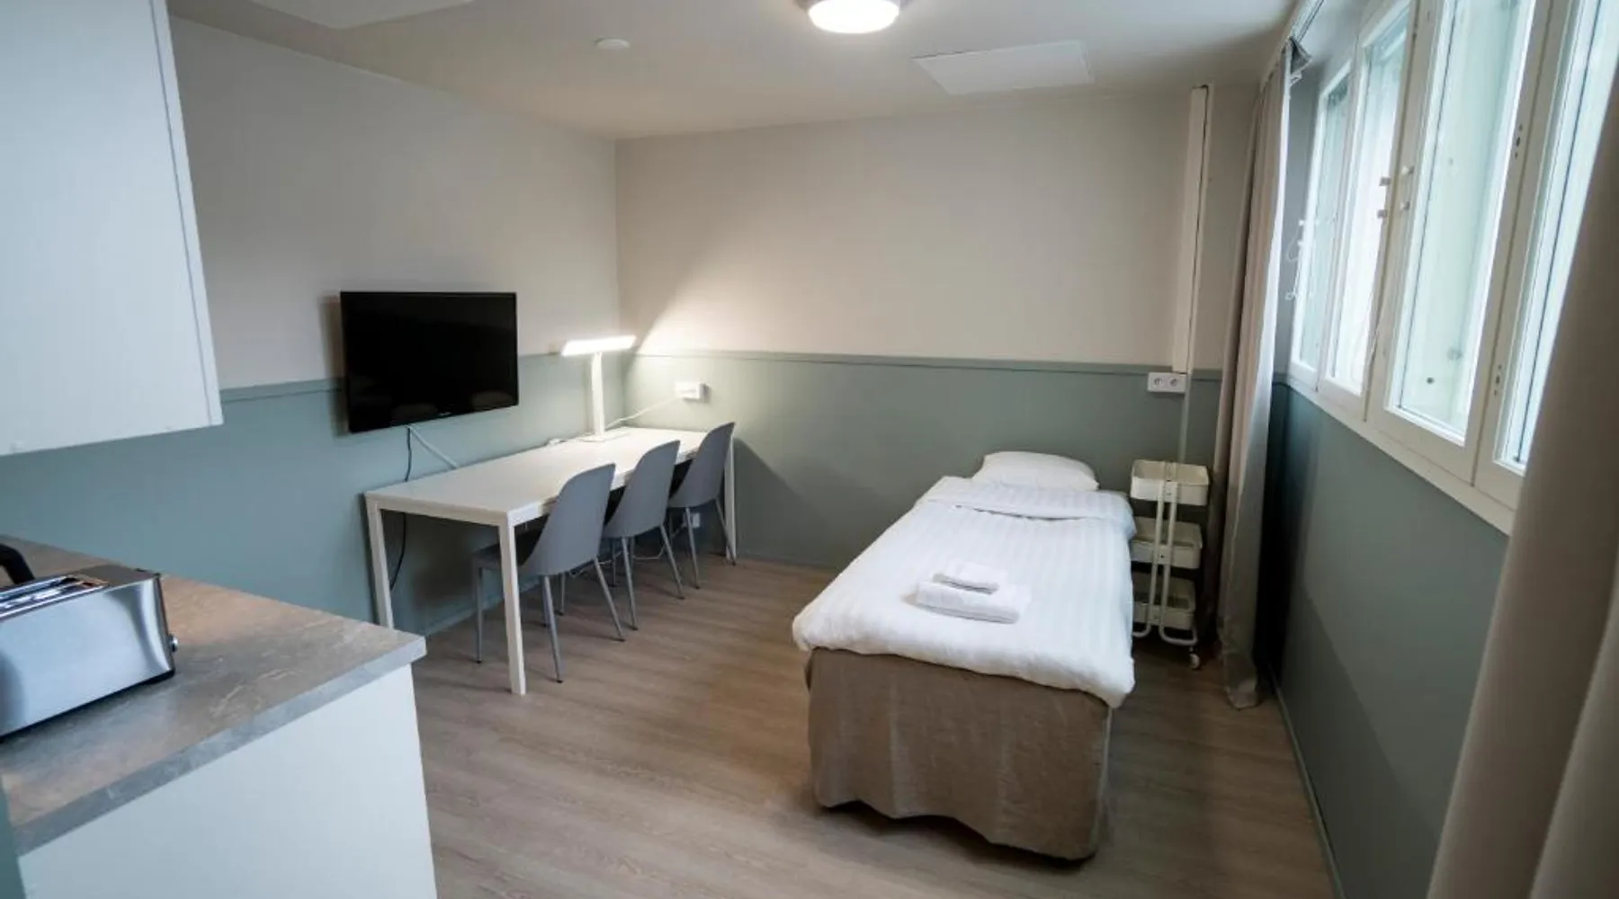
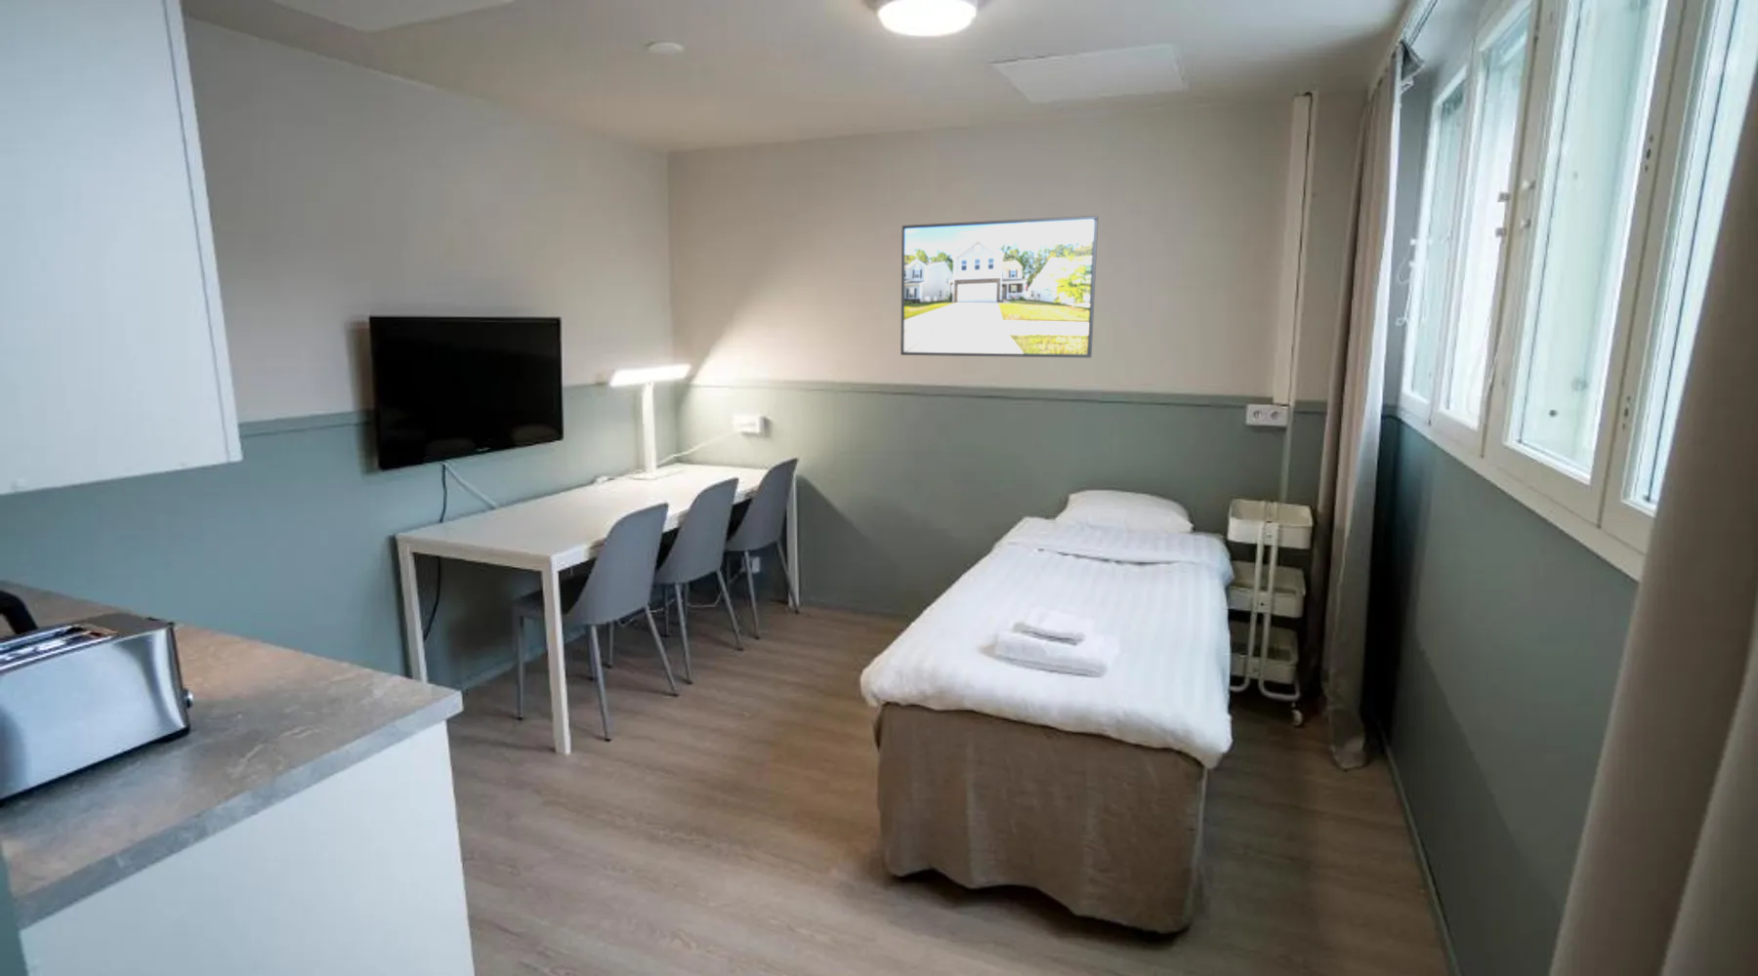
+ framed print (993, 288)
